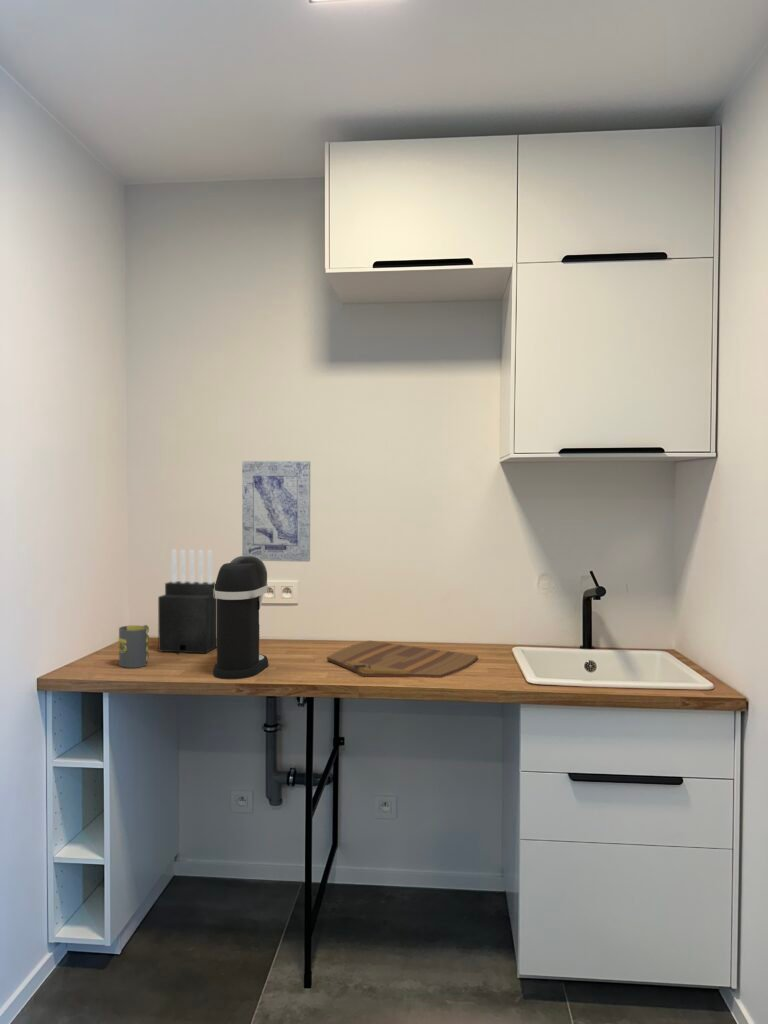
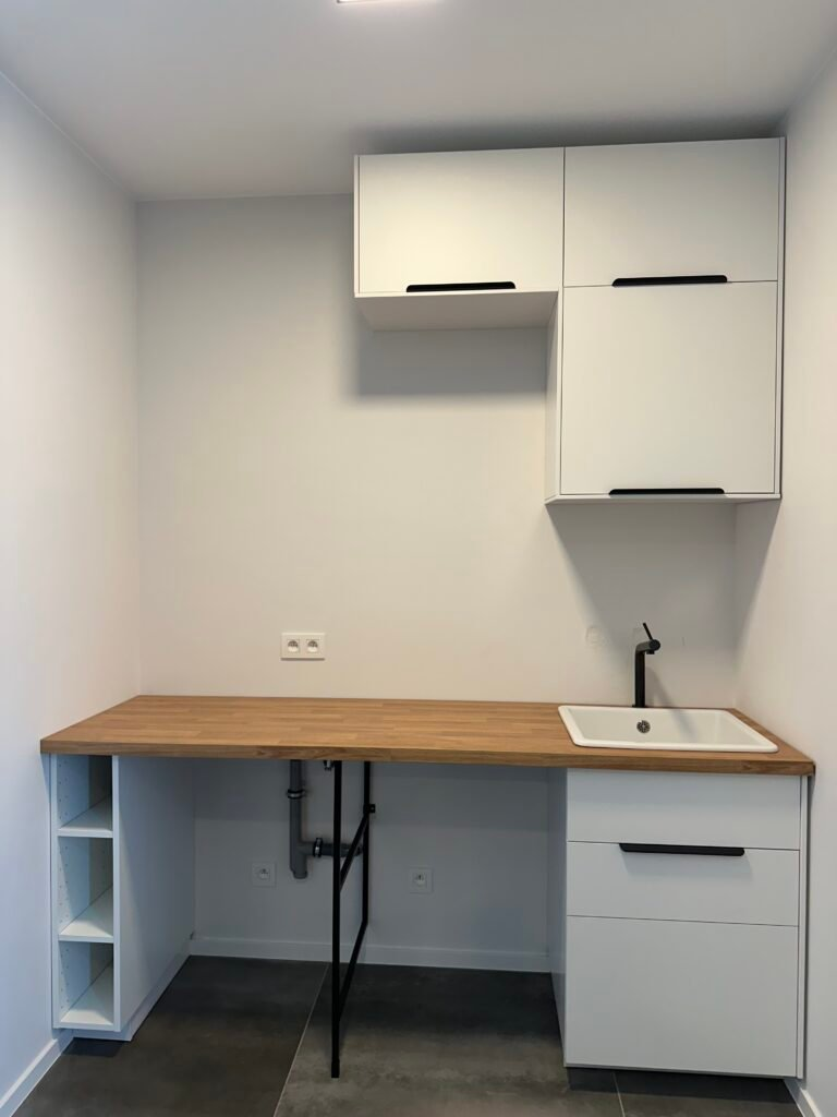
- knife block (187, 600)
- coffee maker (241, 613)
- wall art (276, 511)
- cutting board (394, 658)
- mug (135, 645)
